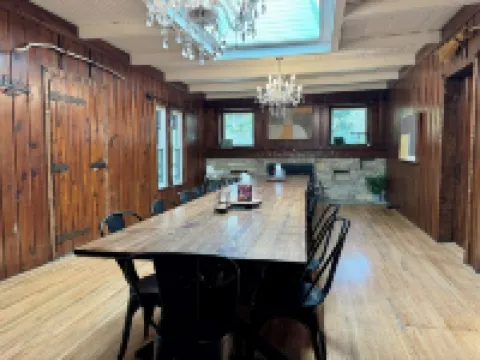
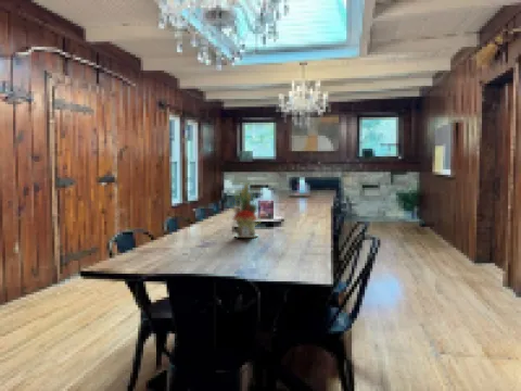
+ flower arrangement (246, 209)
